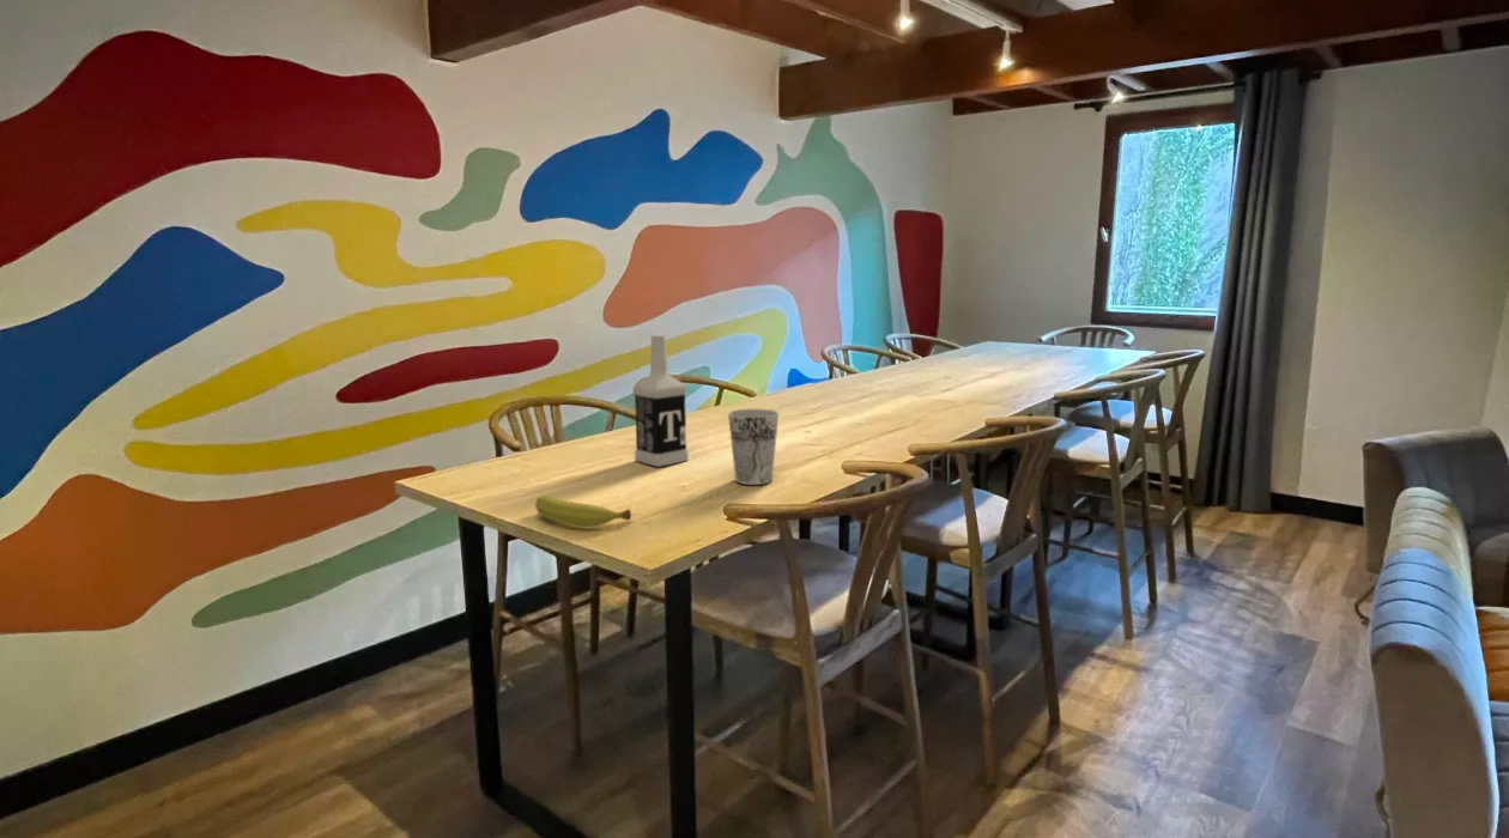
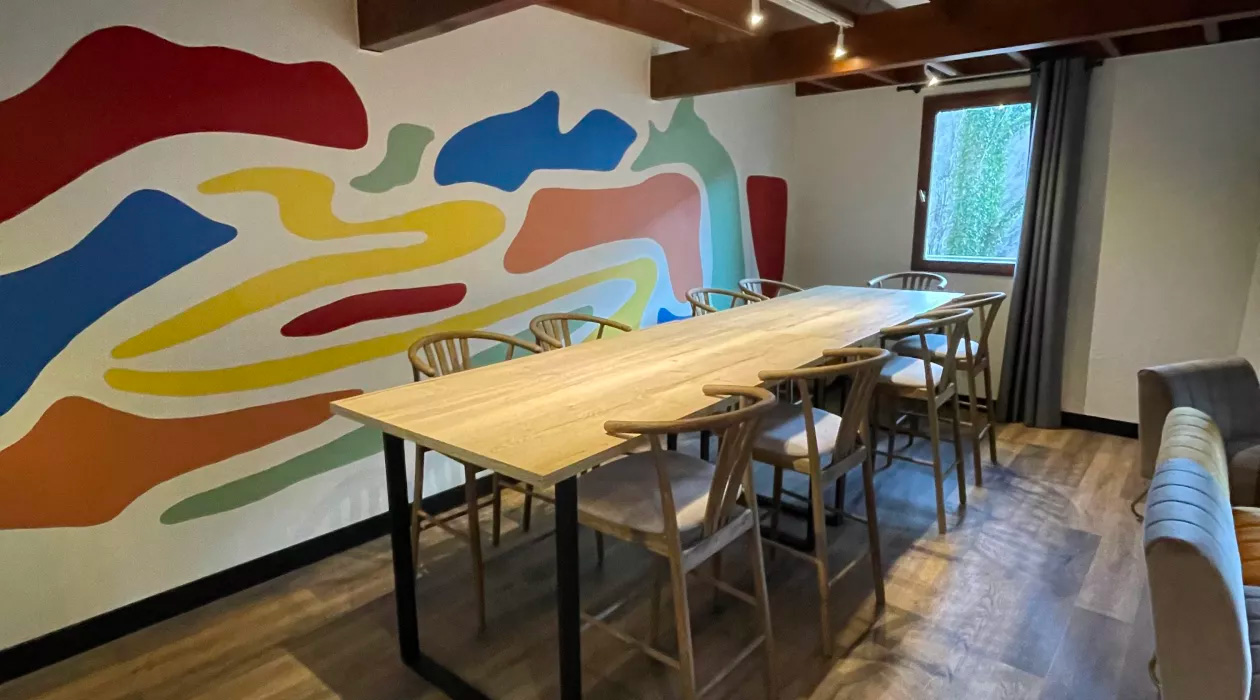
- cup (753, 447)
- fruit (577, 508)
- vodka (660, 399)
